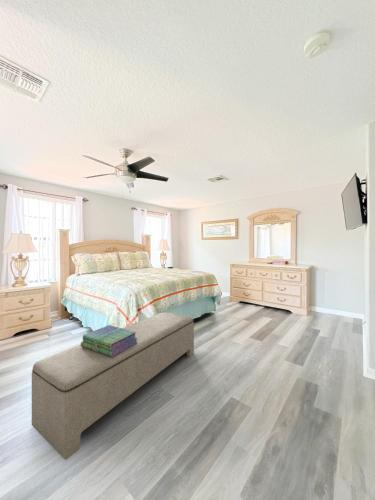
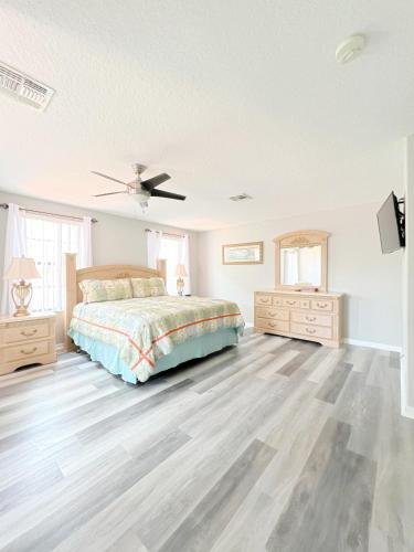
- stack of books (109, 339)
- bench (133, 356)
